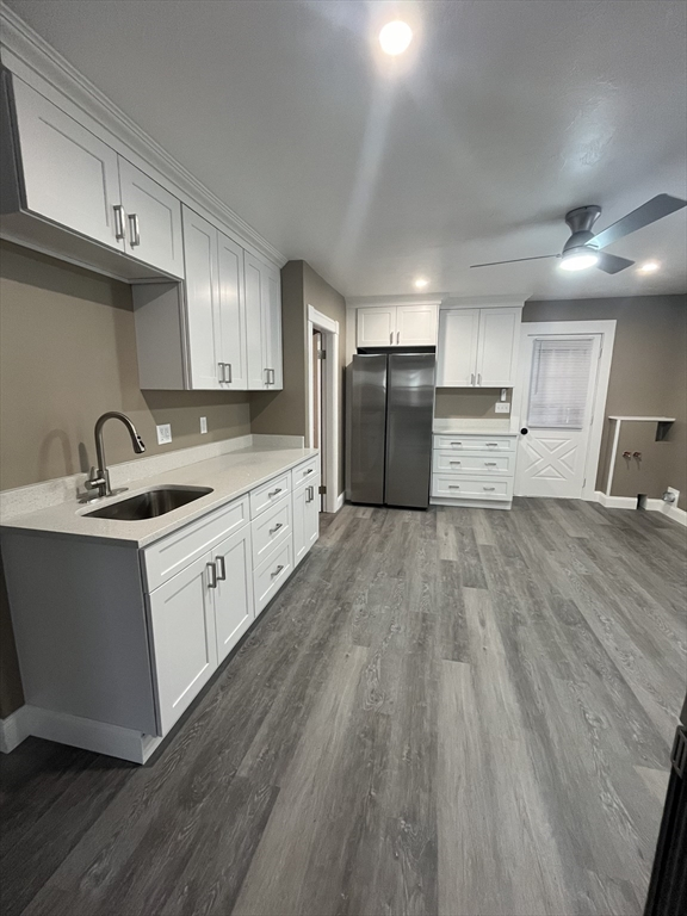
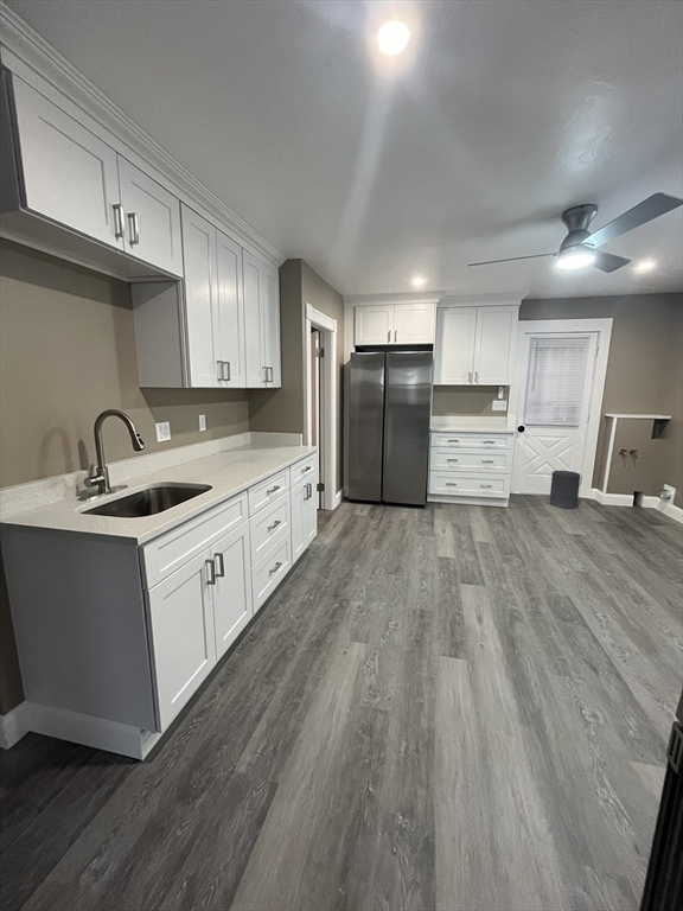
+ trash can (564, 489)
